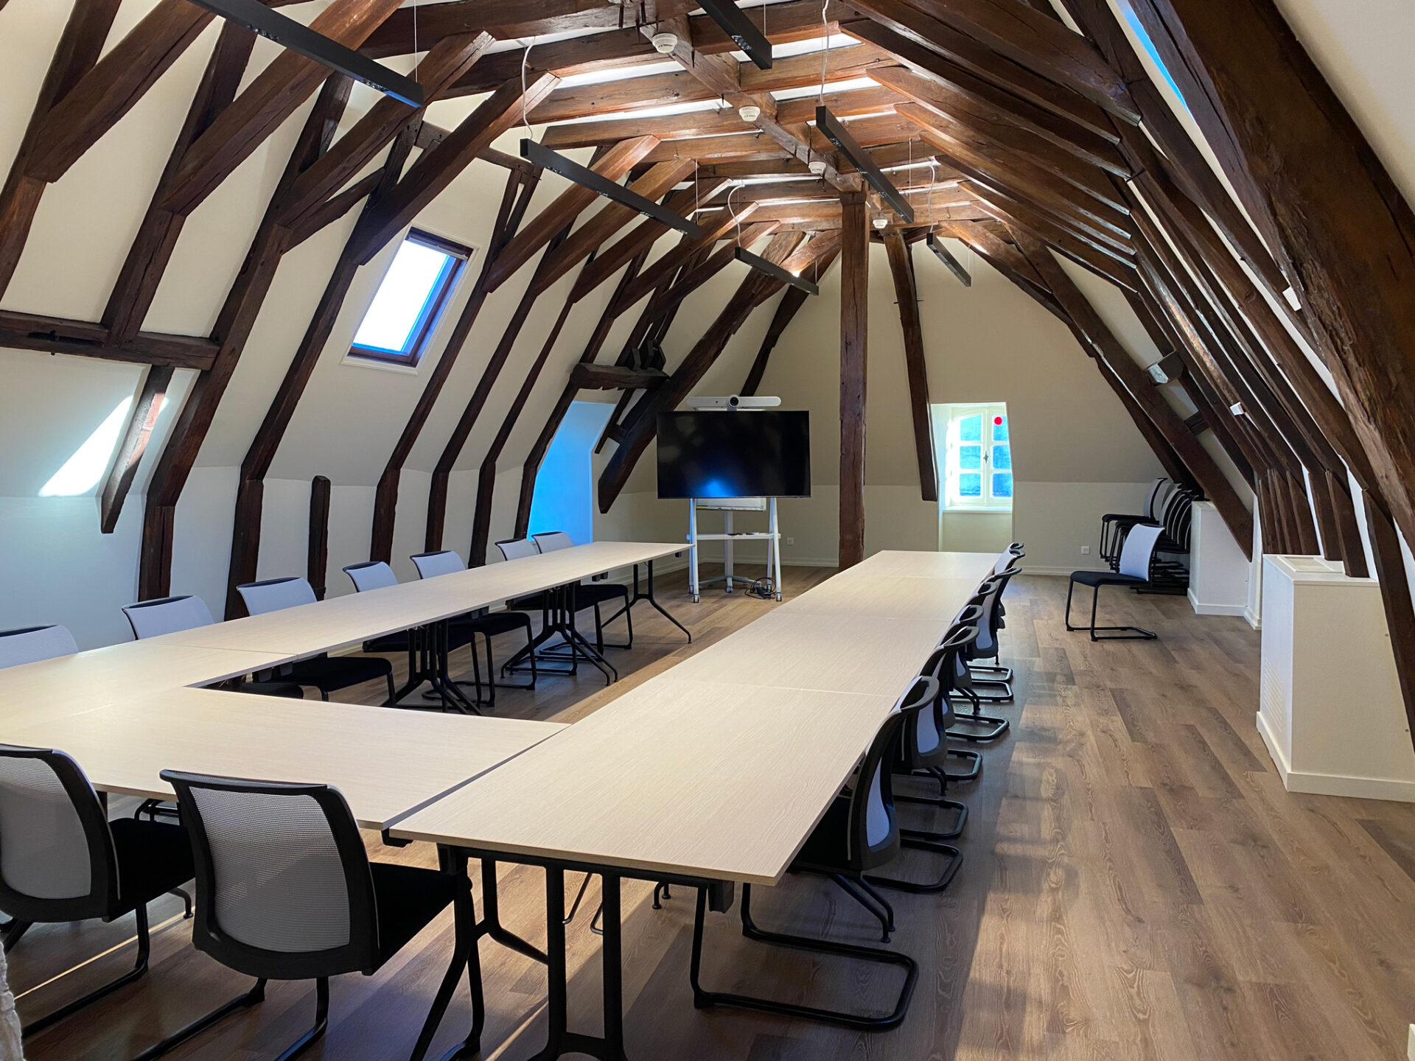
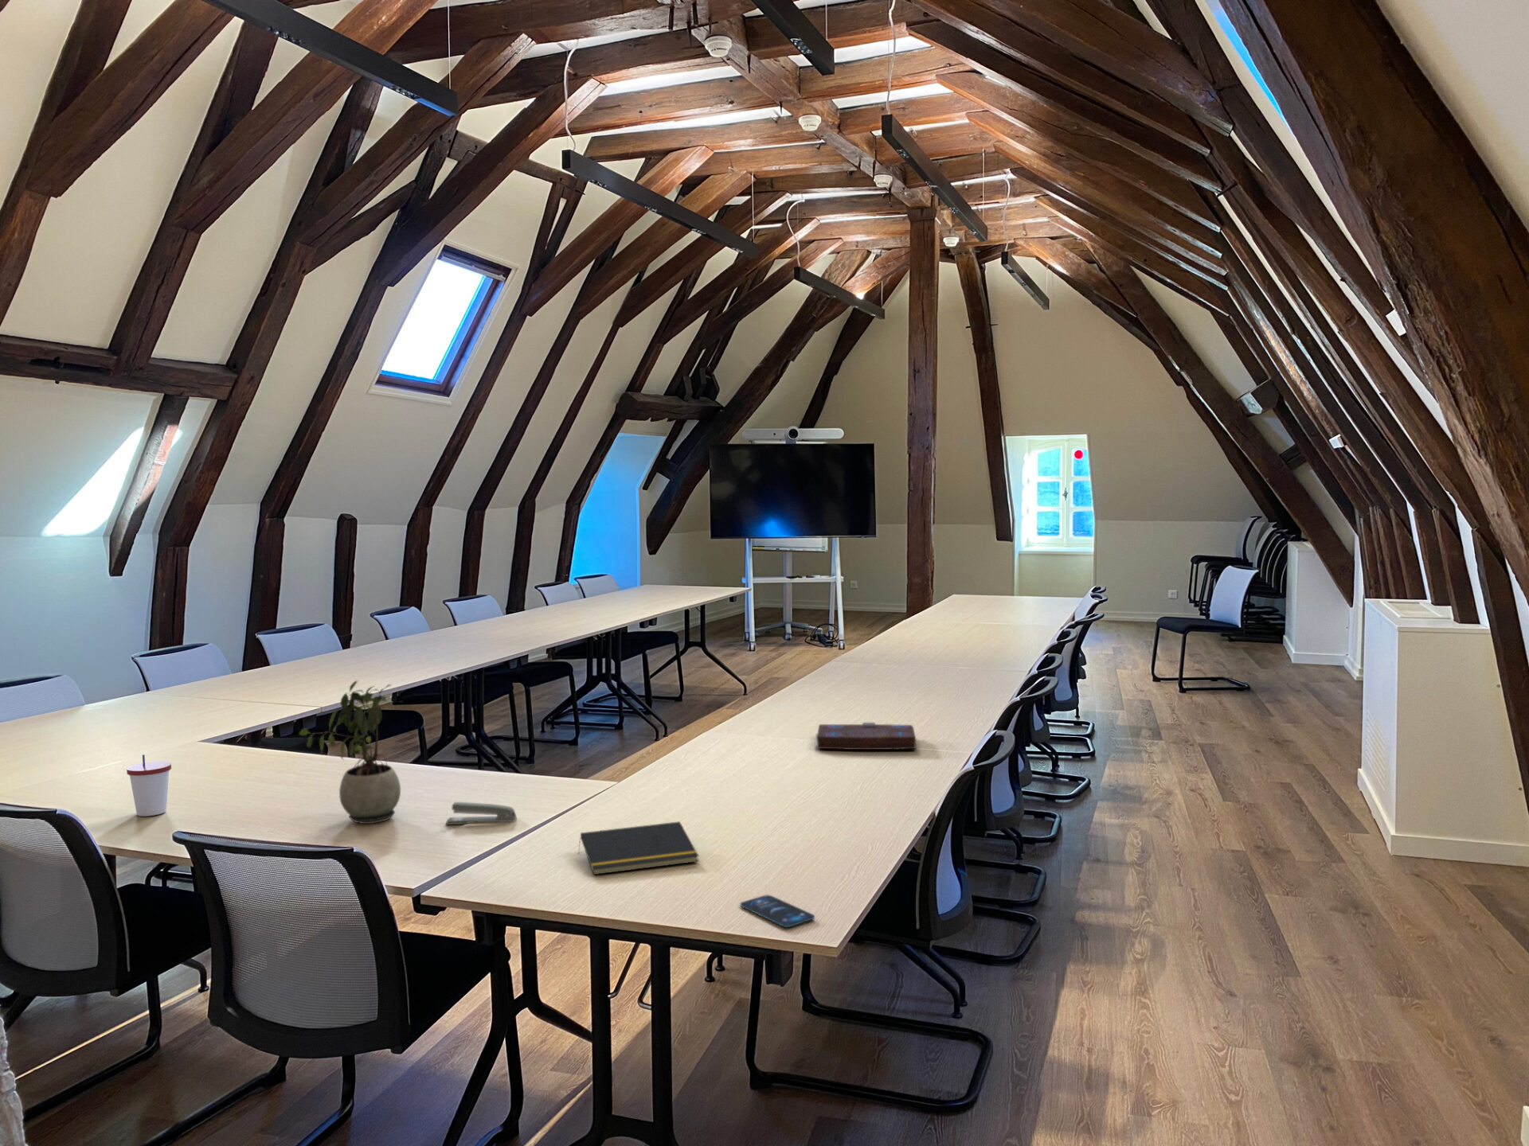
+ notepad (638, 846)
+ book (864, 736)
+ potted plant (355, 752)
+ smartphone (777, 910)
+ cup (149, 784)
+ stapler (482, 811)
